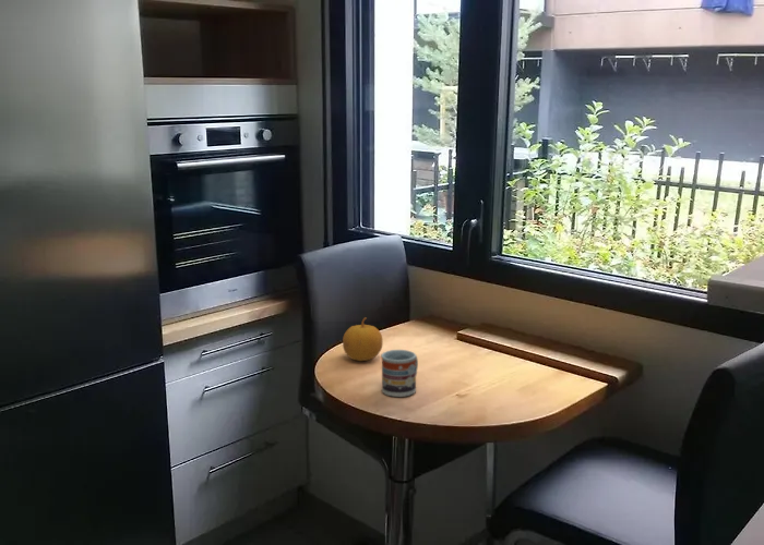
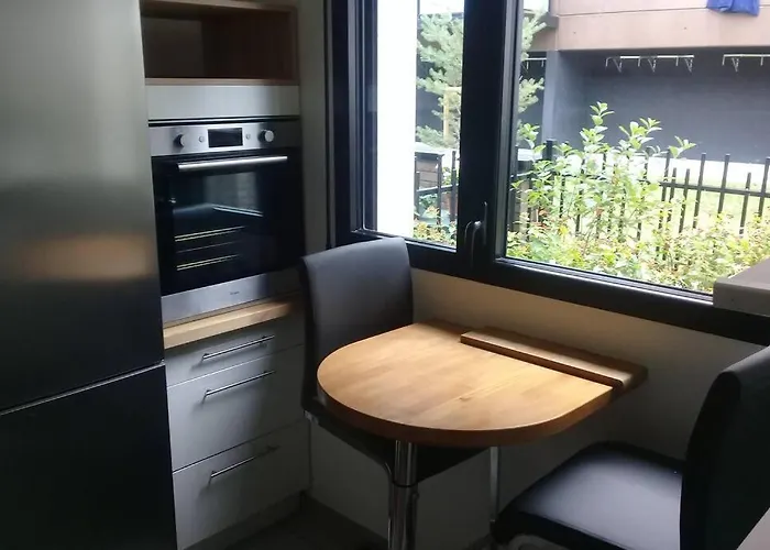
- fruit (362, 338)
- cup (402, 371)
